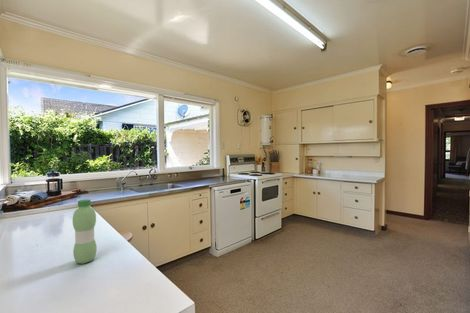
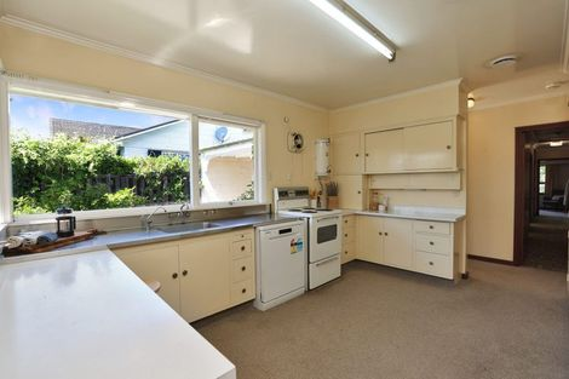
- water bottle (84, 230)
